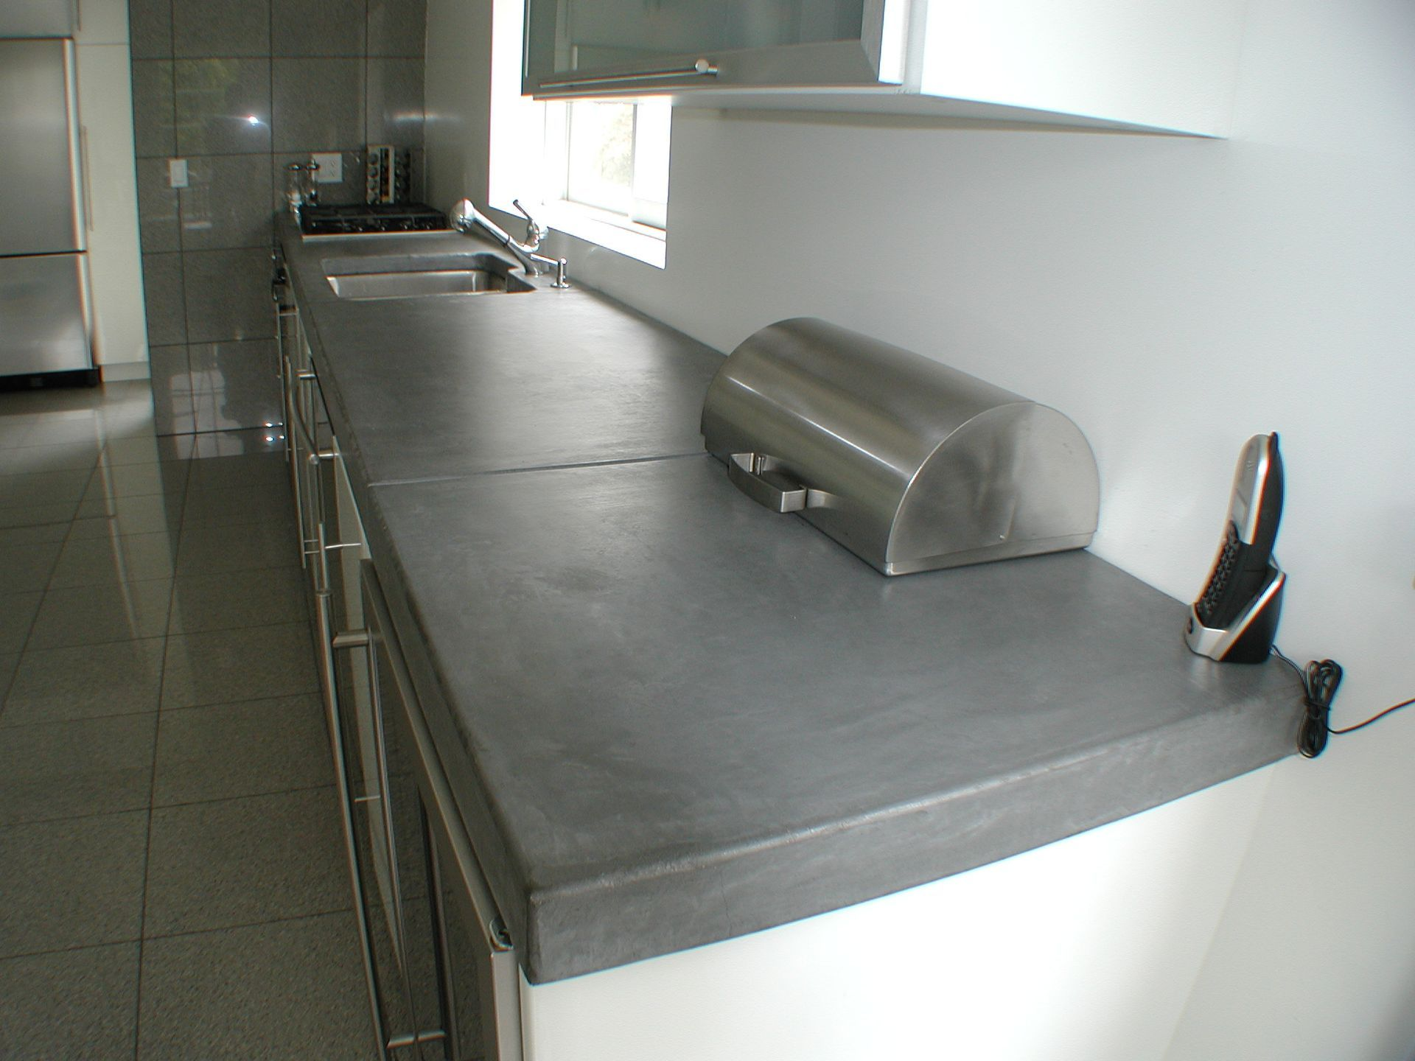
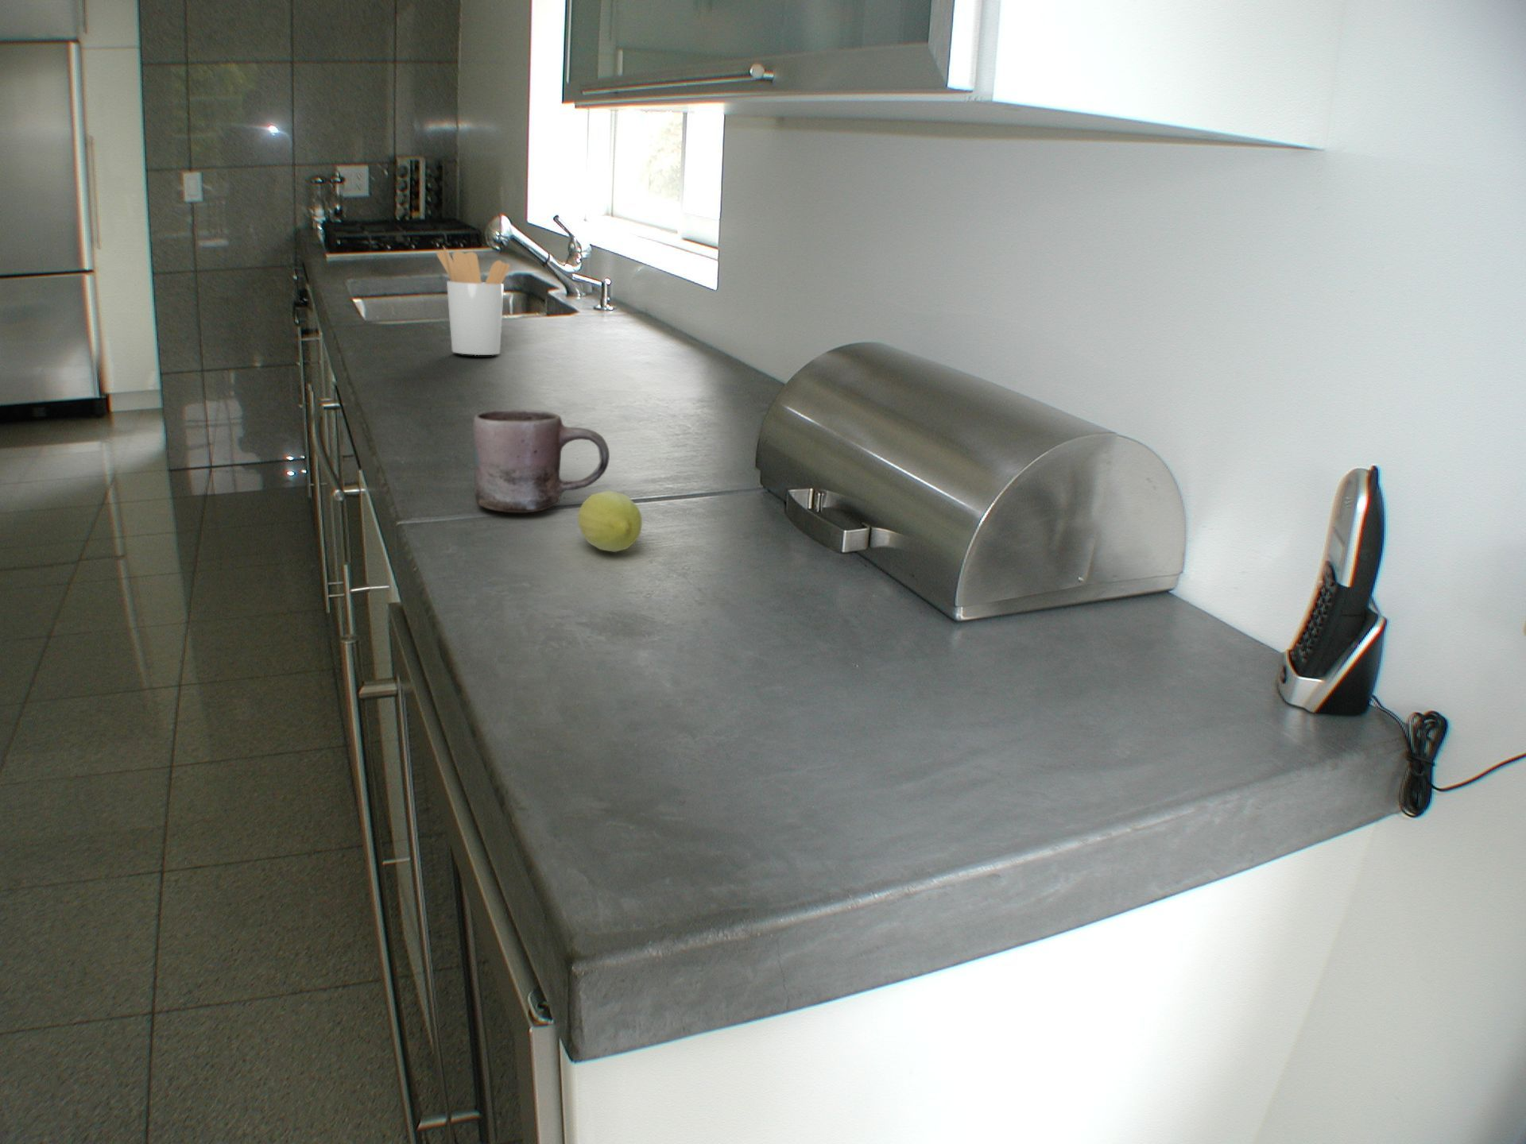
+ fruit (608, 520)
+ utensil holder (469, 299)
+ mug (537, 459)
